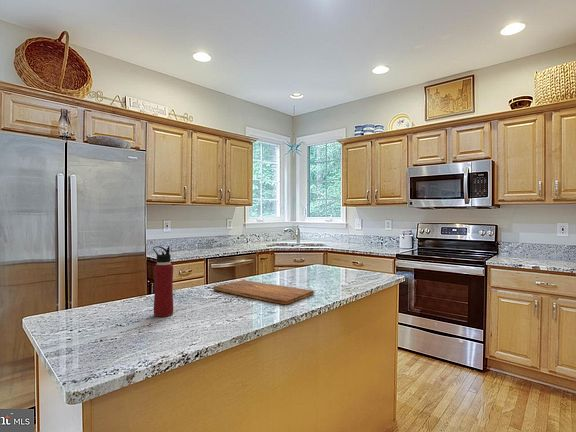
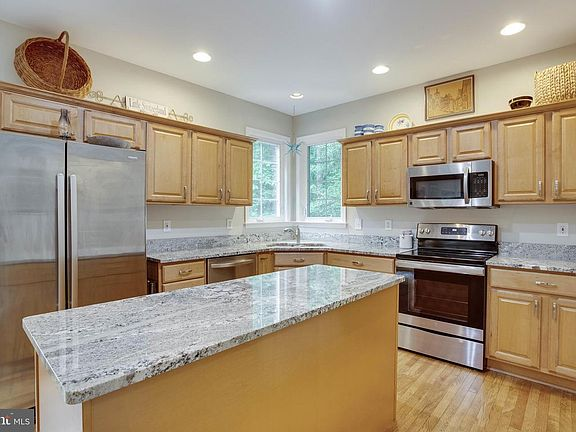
- cutting board (261, 290)
- water bottle (163, 280)
